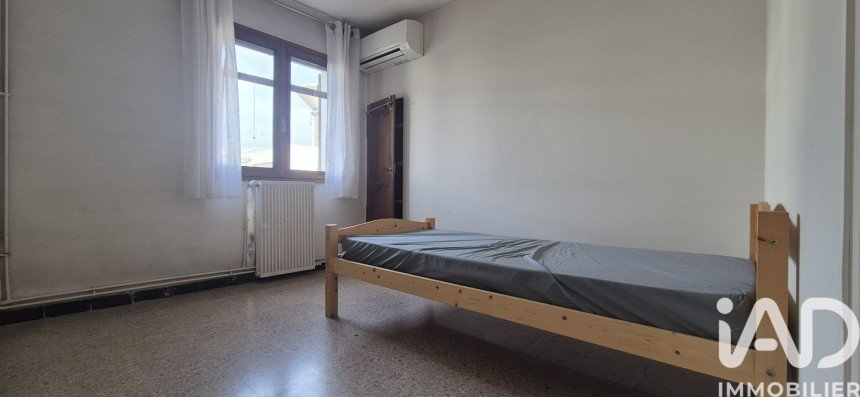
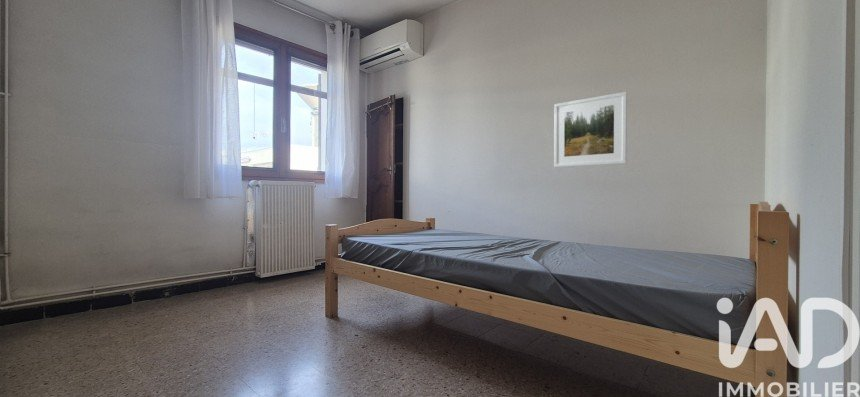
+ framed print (588, 132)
